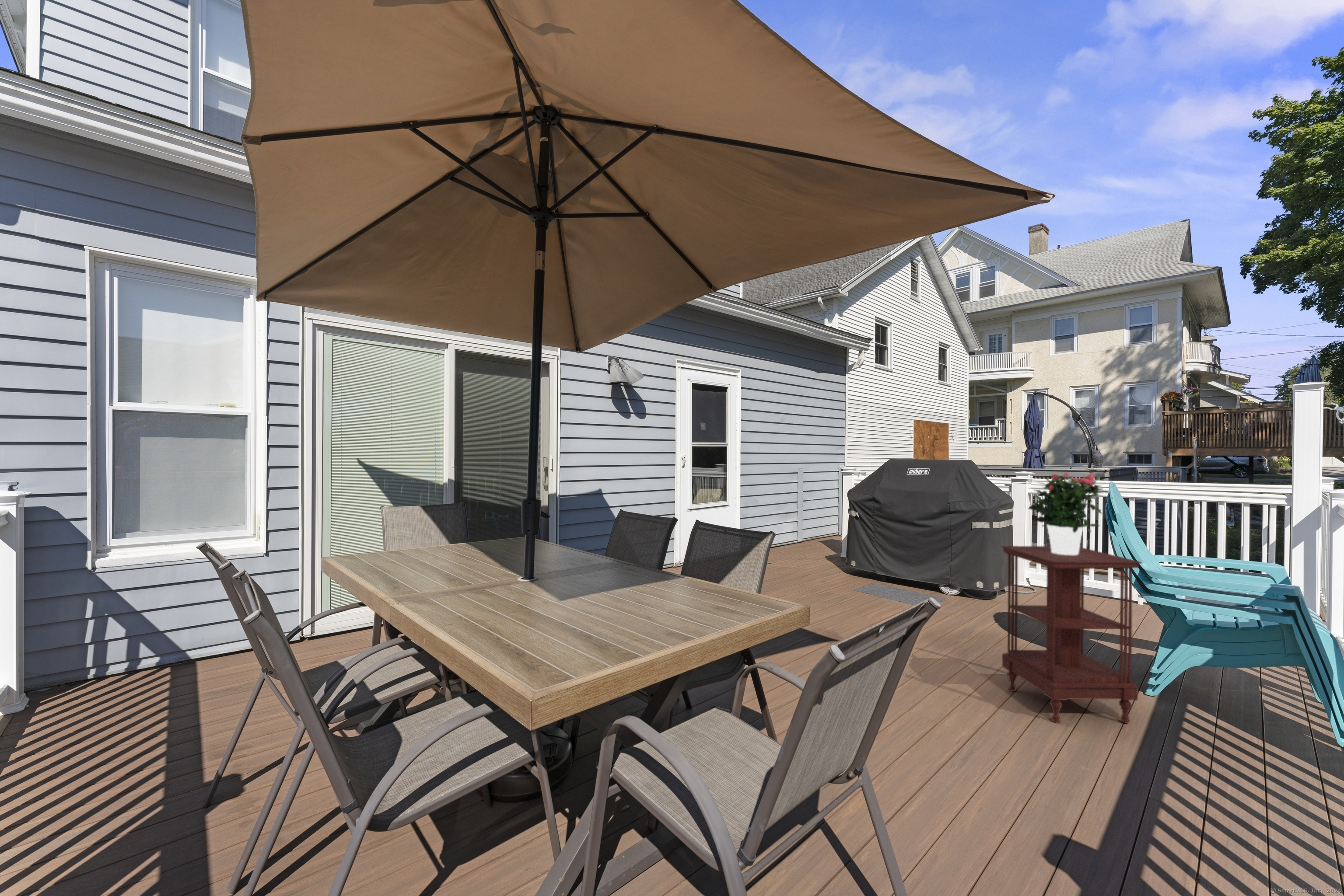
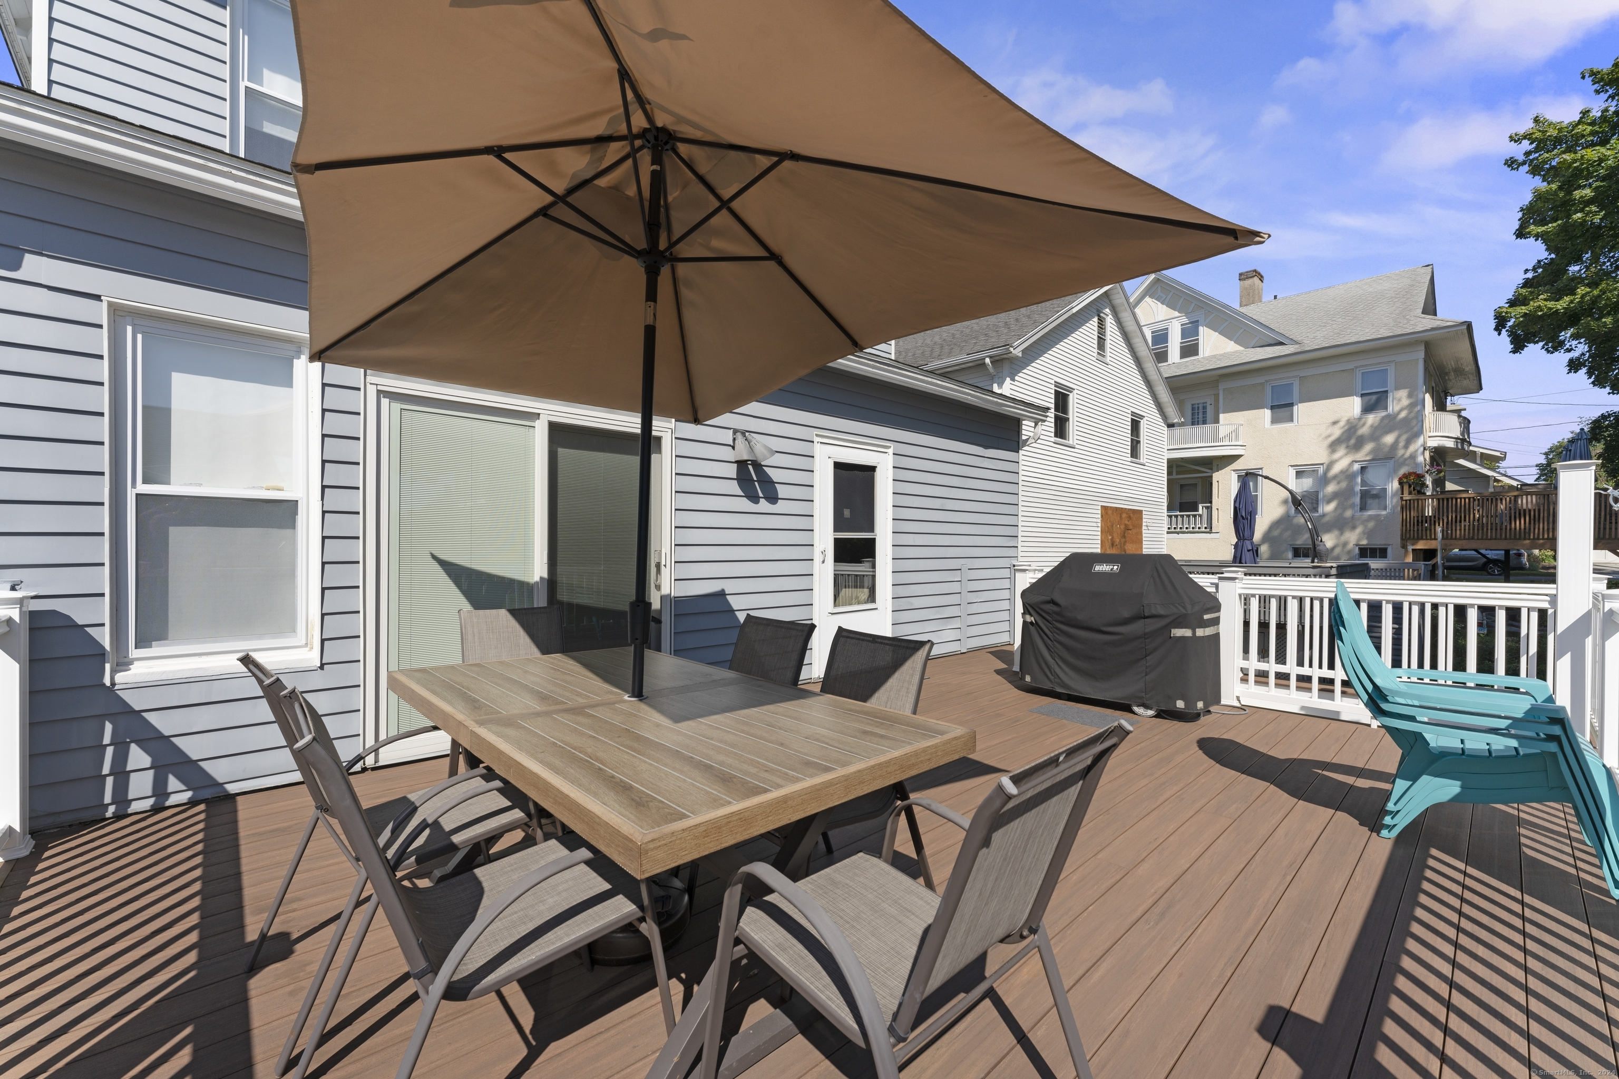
- potted flower (1068, 512)
- side table (1065, 629)
